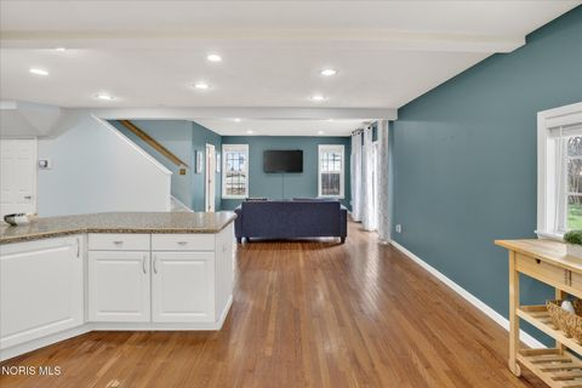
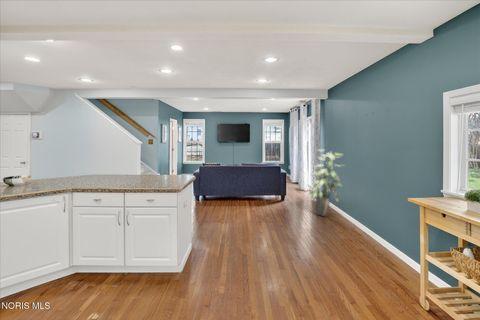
+ indoor plant (325, 182)
